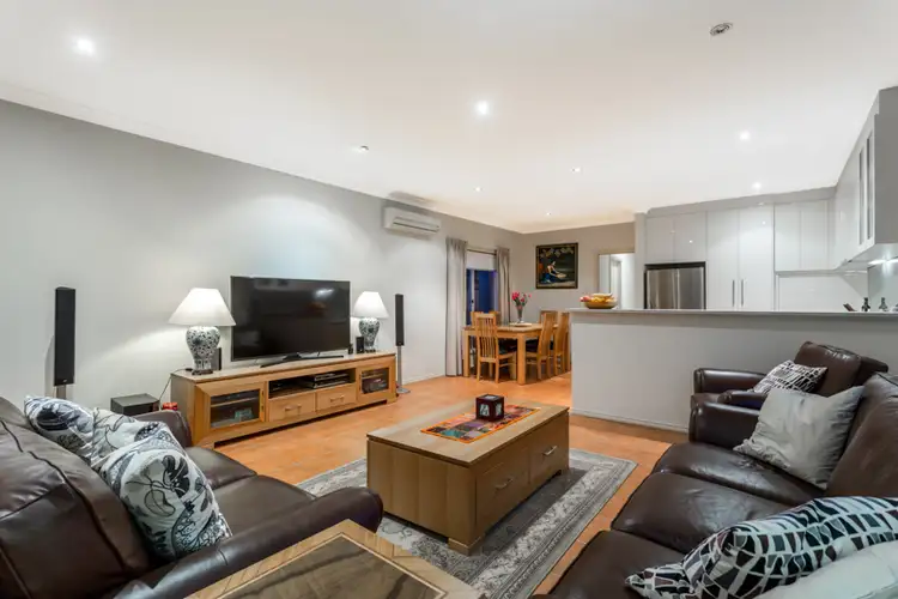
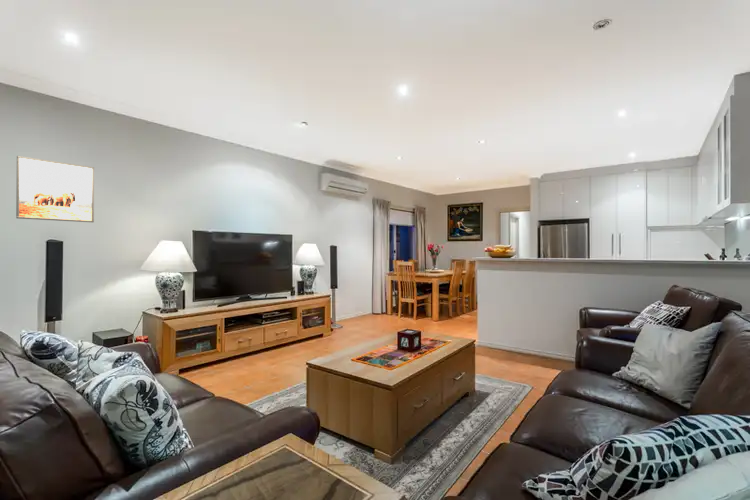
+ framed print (57, 191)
